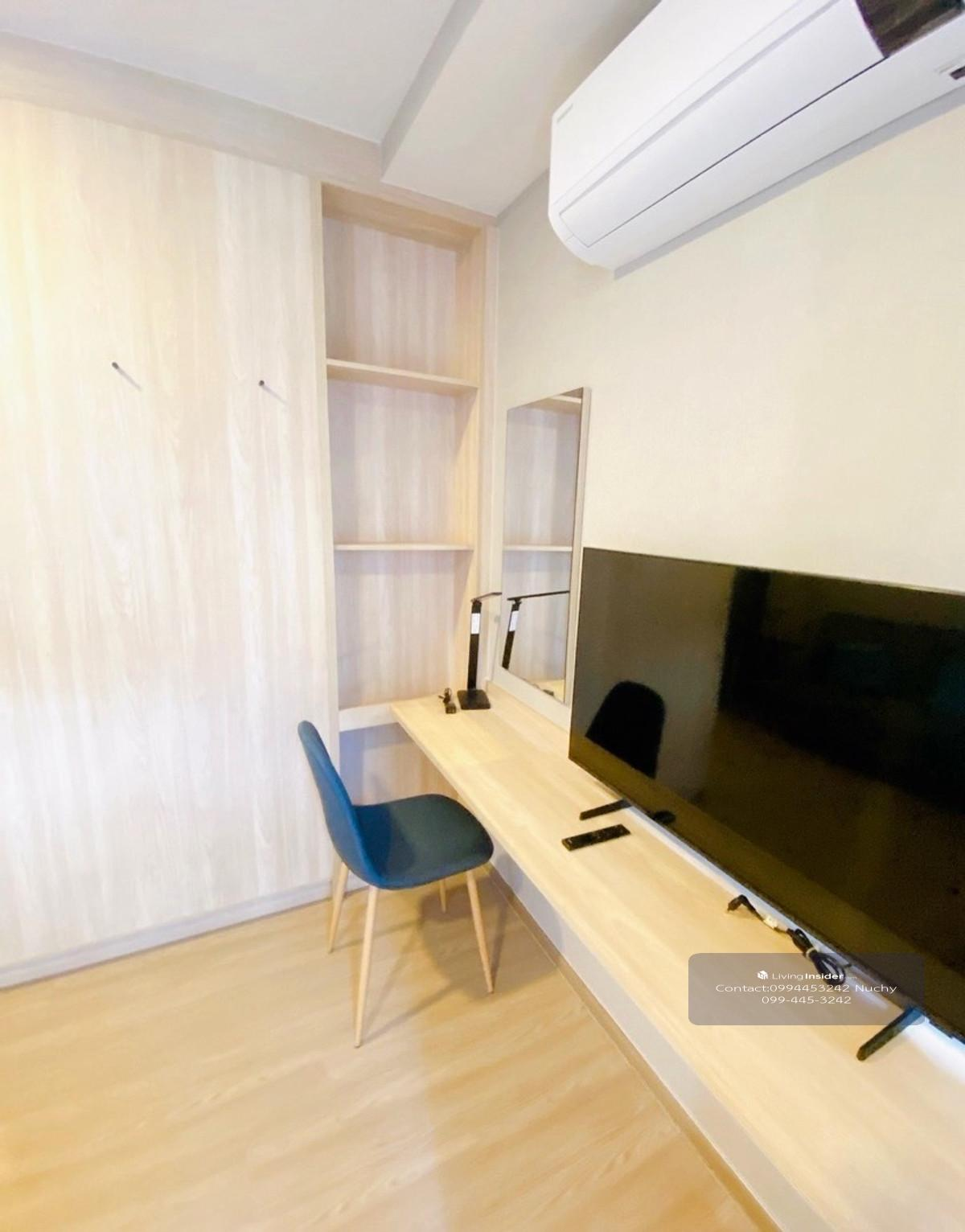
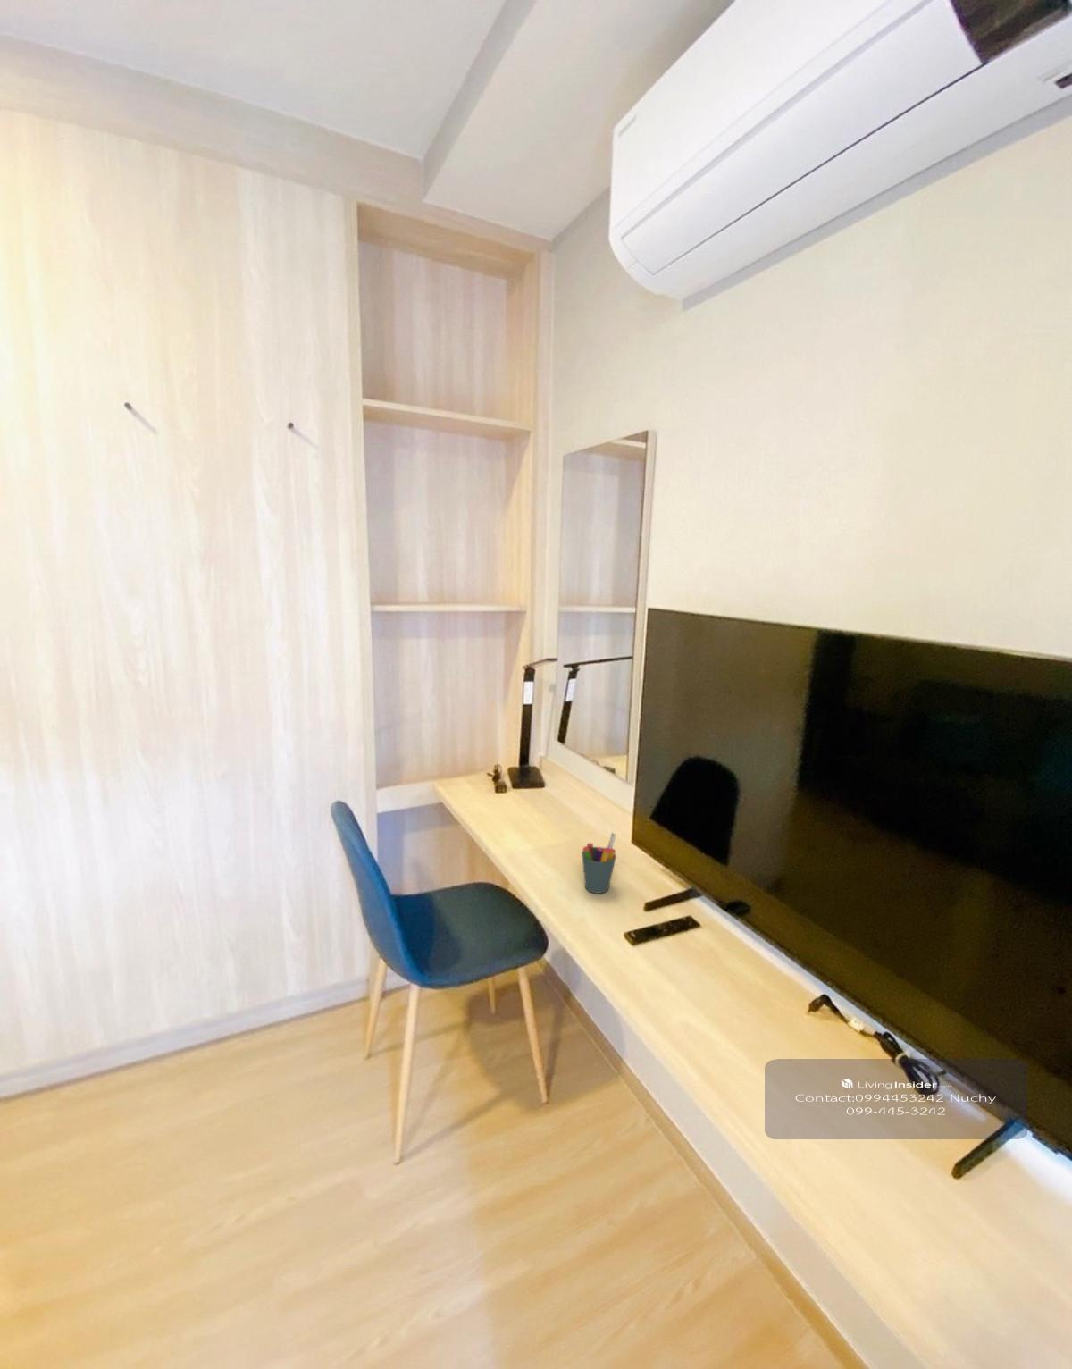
+ pen holder (599, 862)
